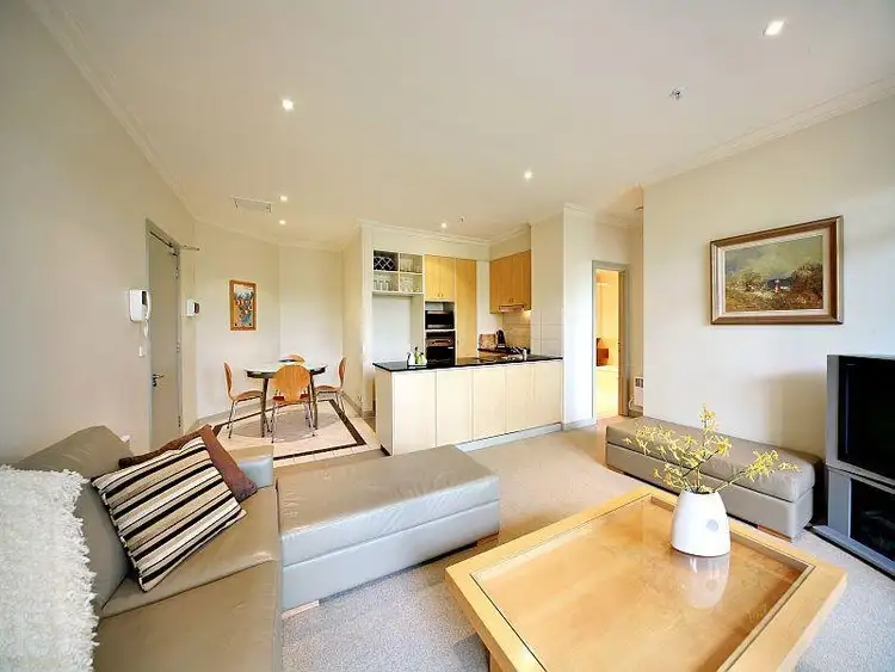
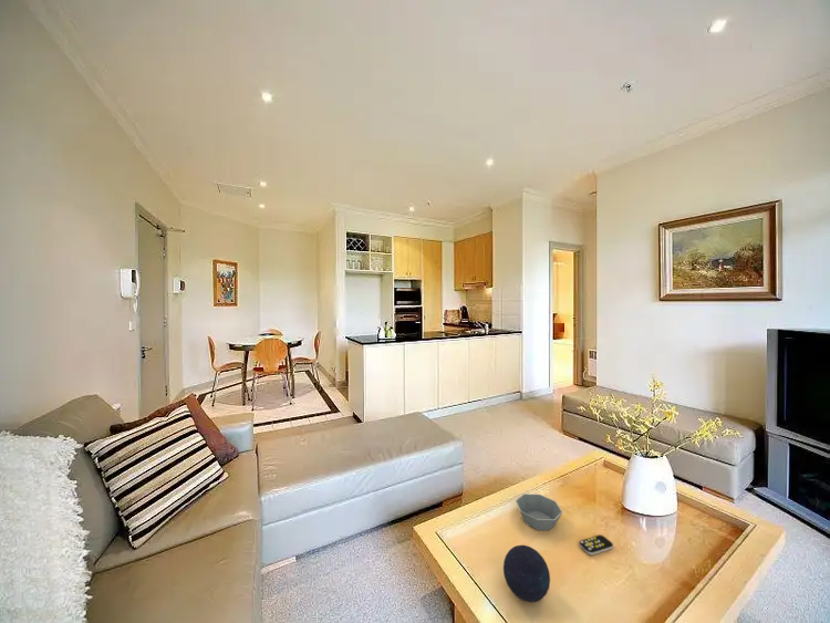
+ remote control (595, 544)
+ bowl (538, 512)
+ decorative orb (526, 572)
